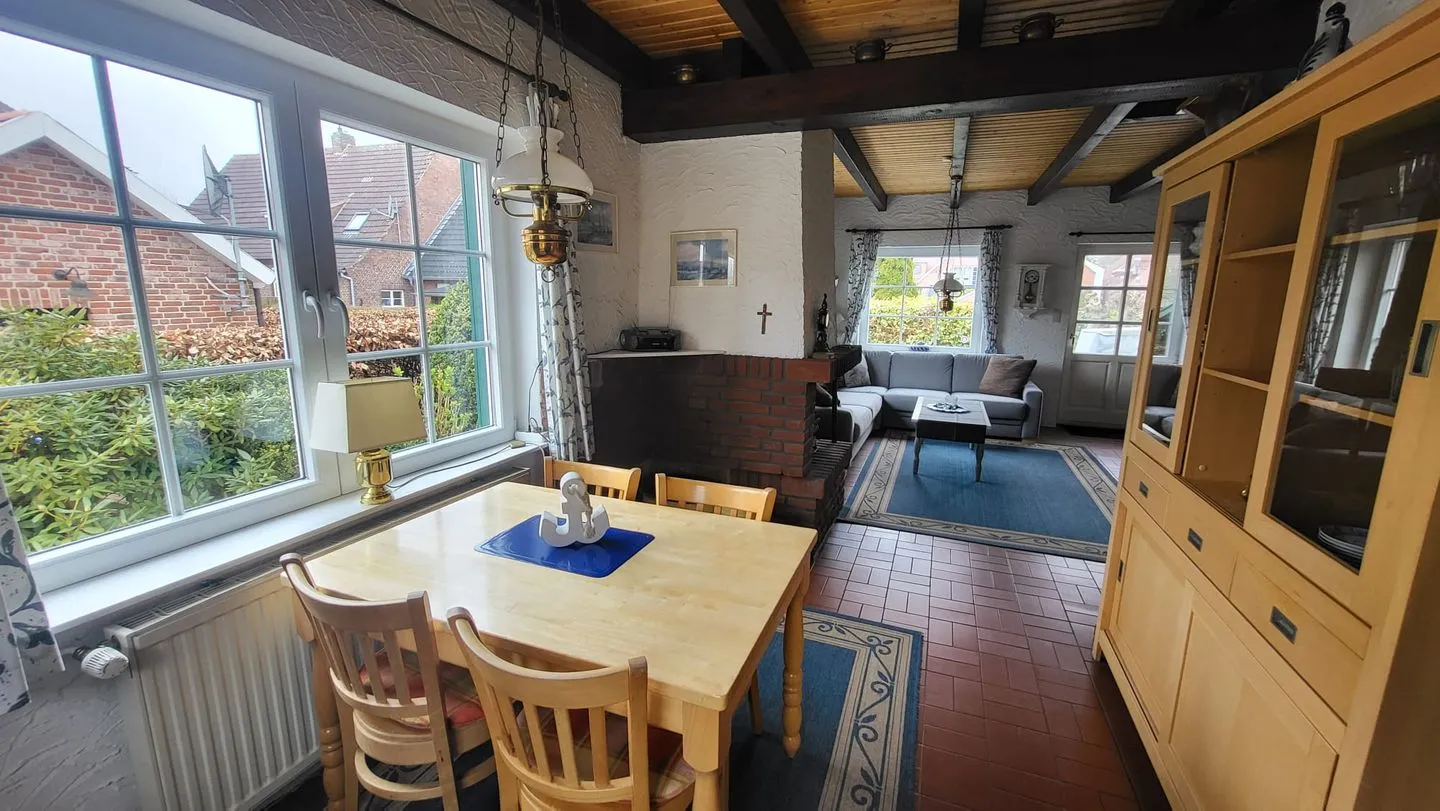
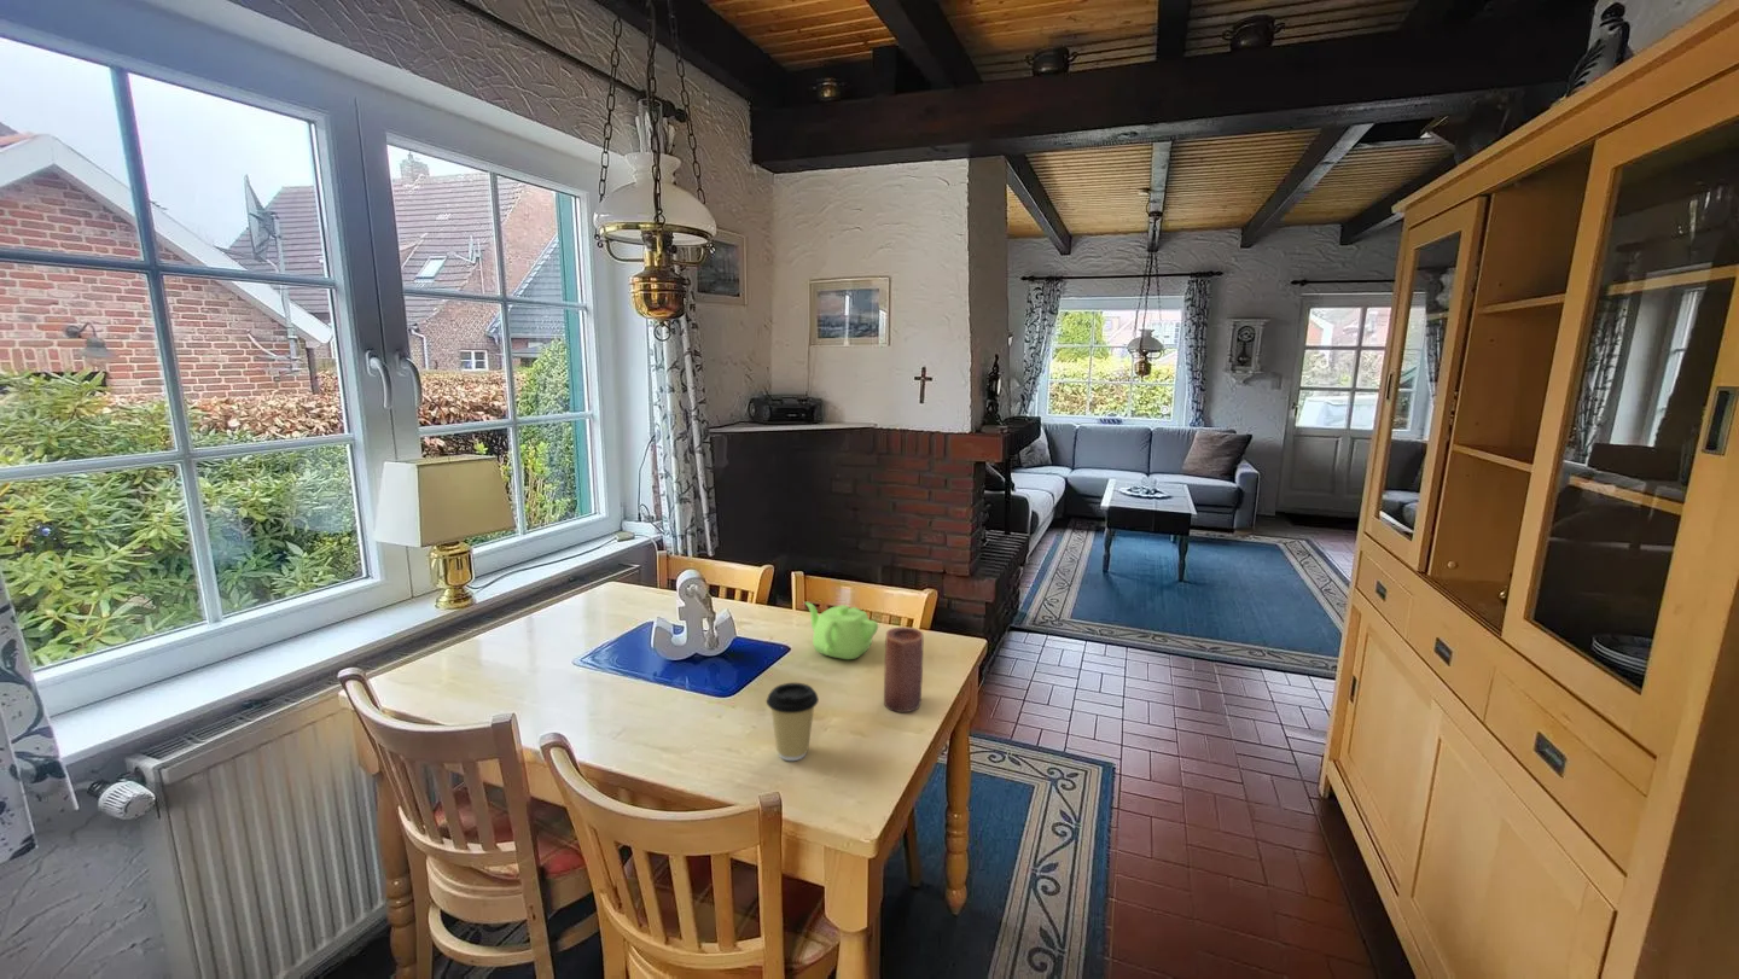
+ coffee cup (792, 721)
+ teapot (839, 628)
+ candle (903, 668)
